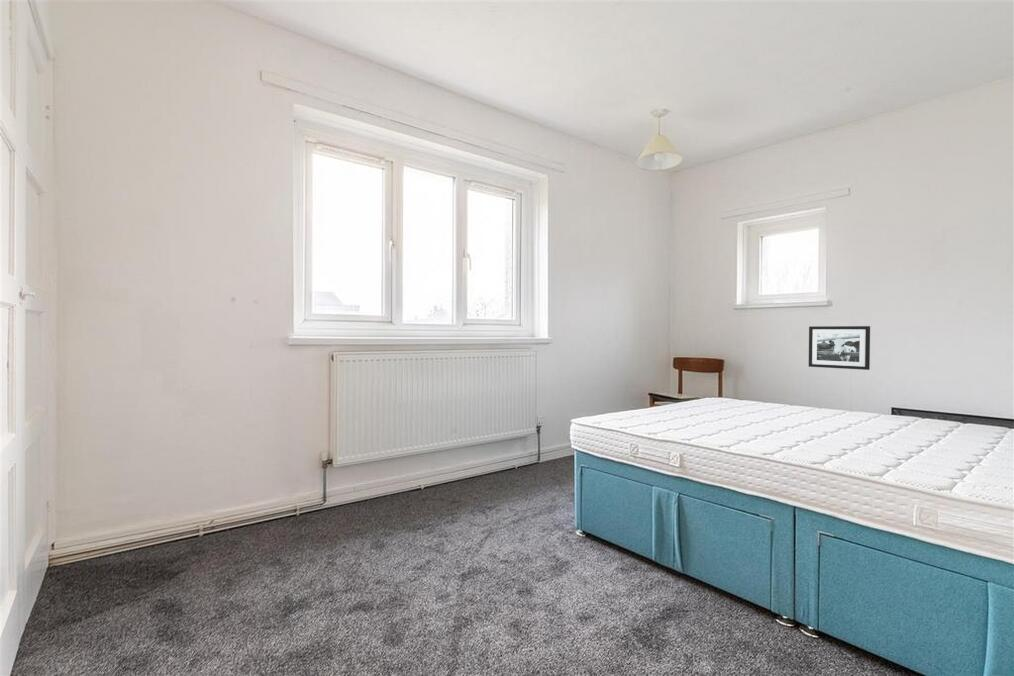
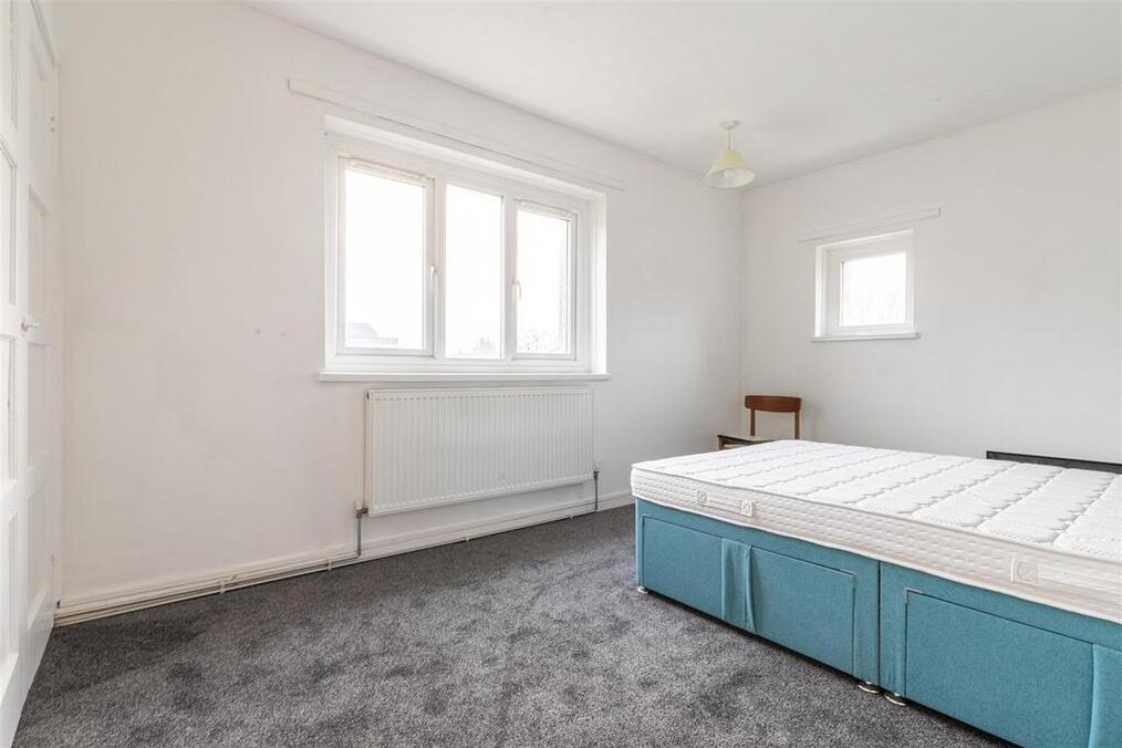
- picture frame (838, 347)
